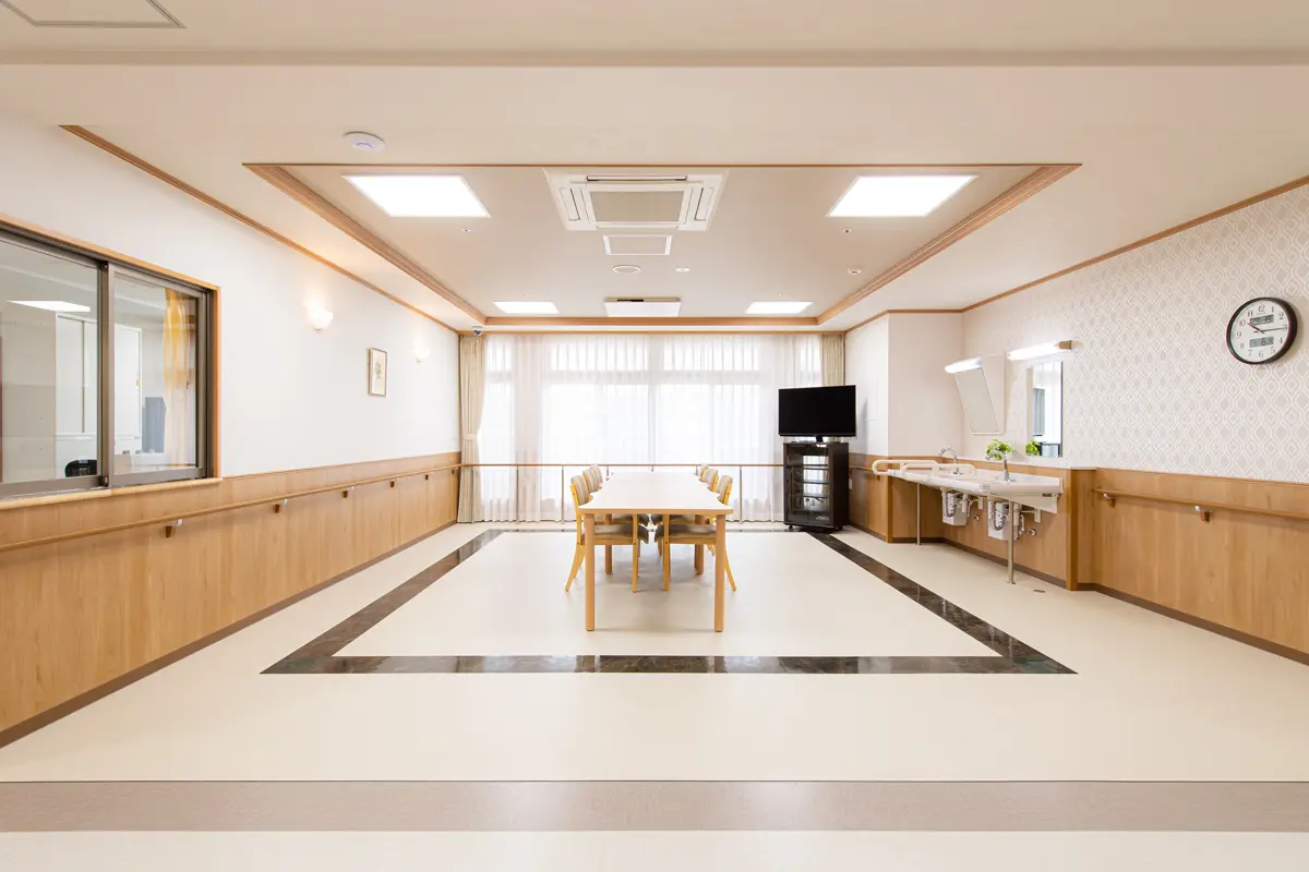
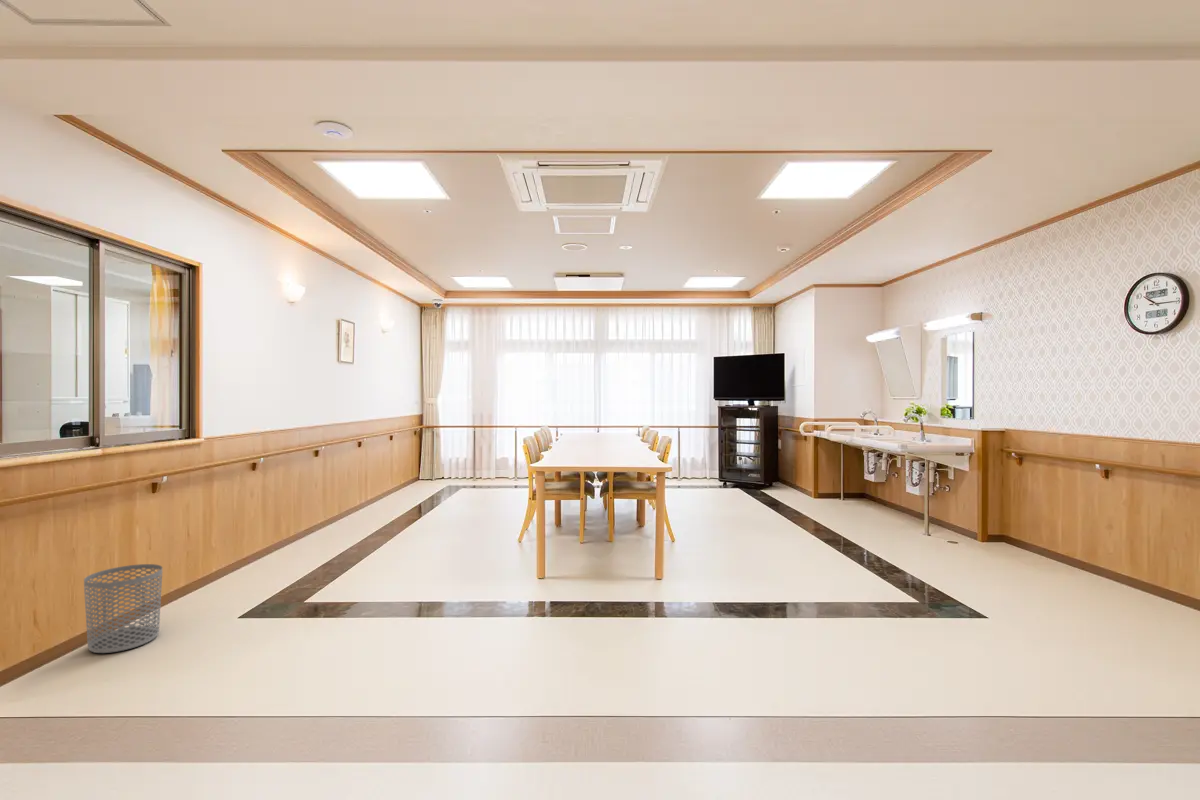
+ waste bin (124, 607)
